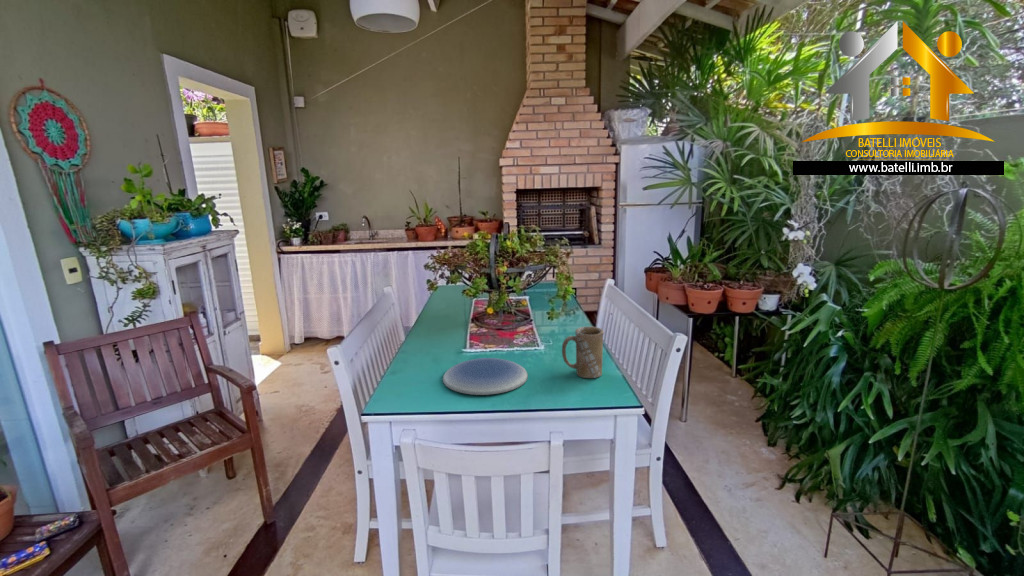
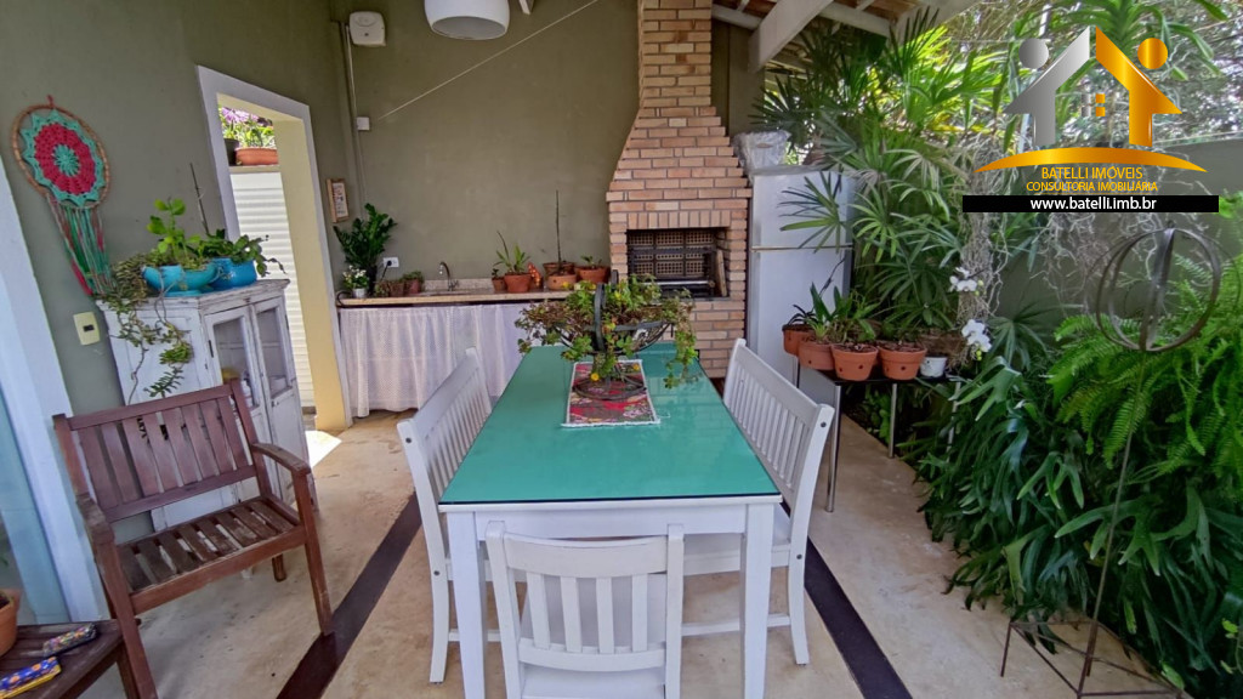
- mug (583, 352)
- plate (485, 371)
